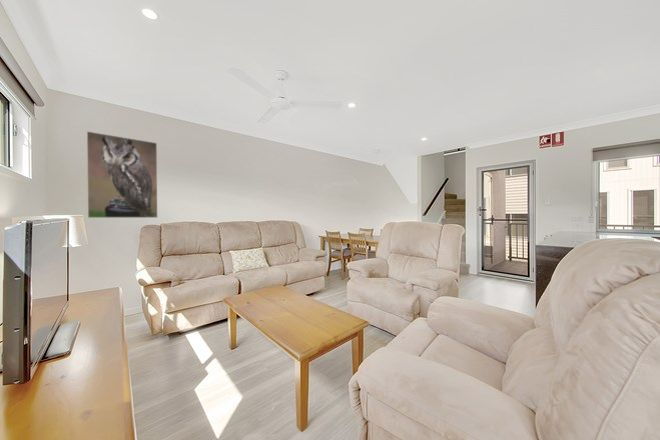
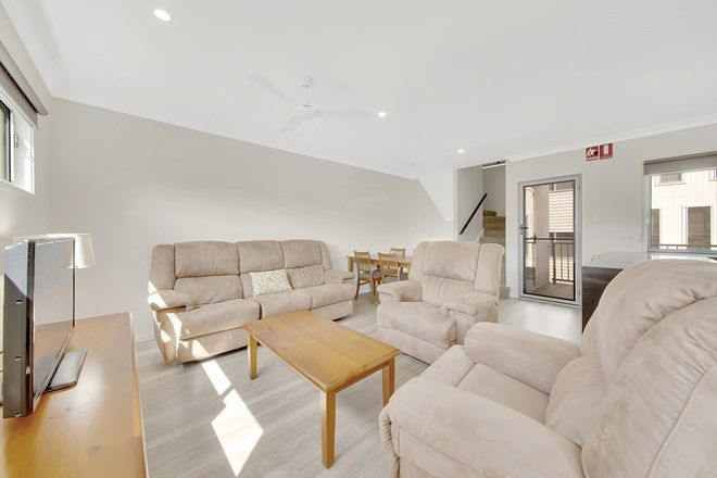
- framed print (124, 177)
